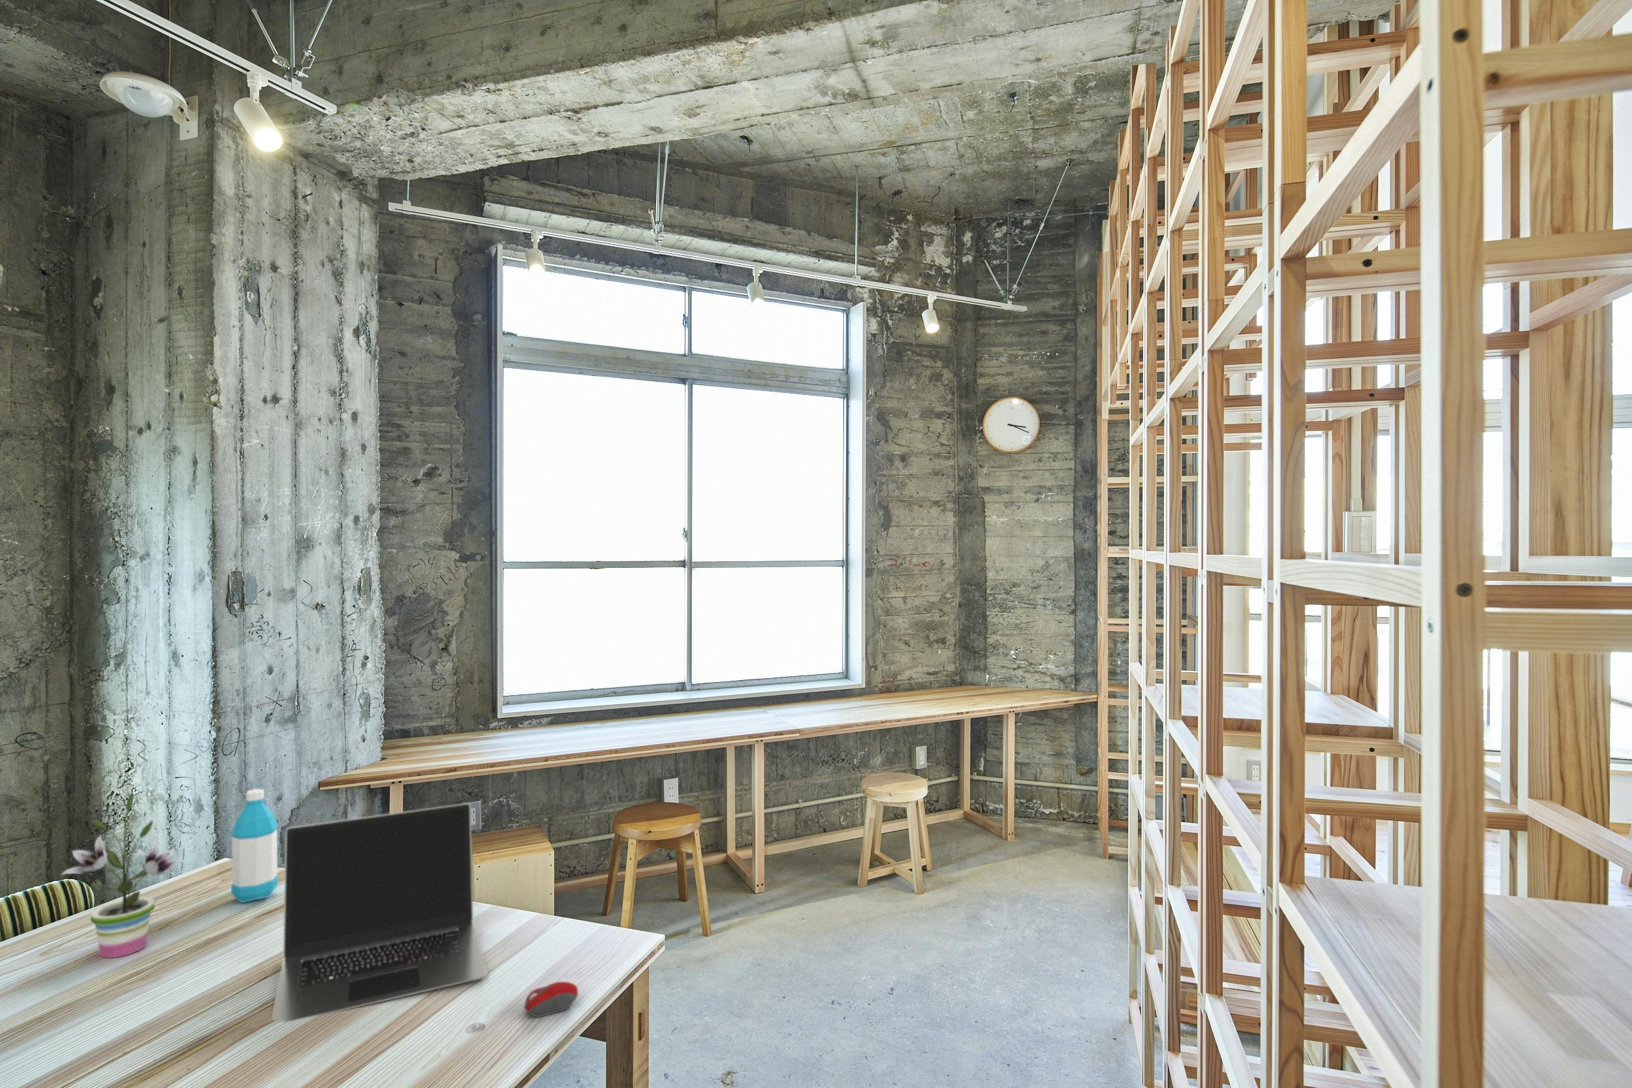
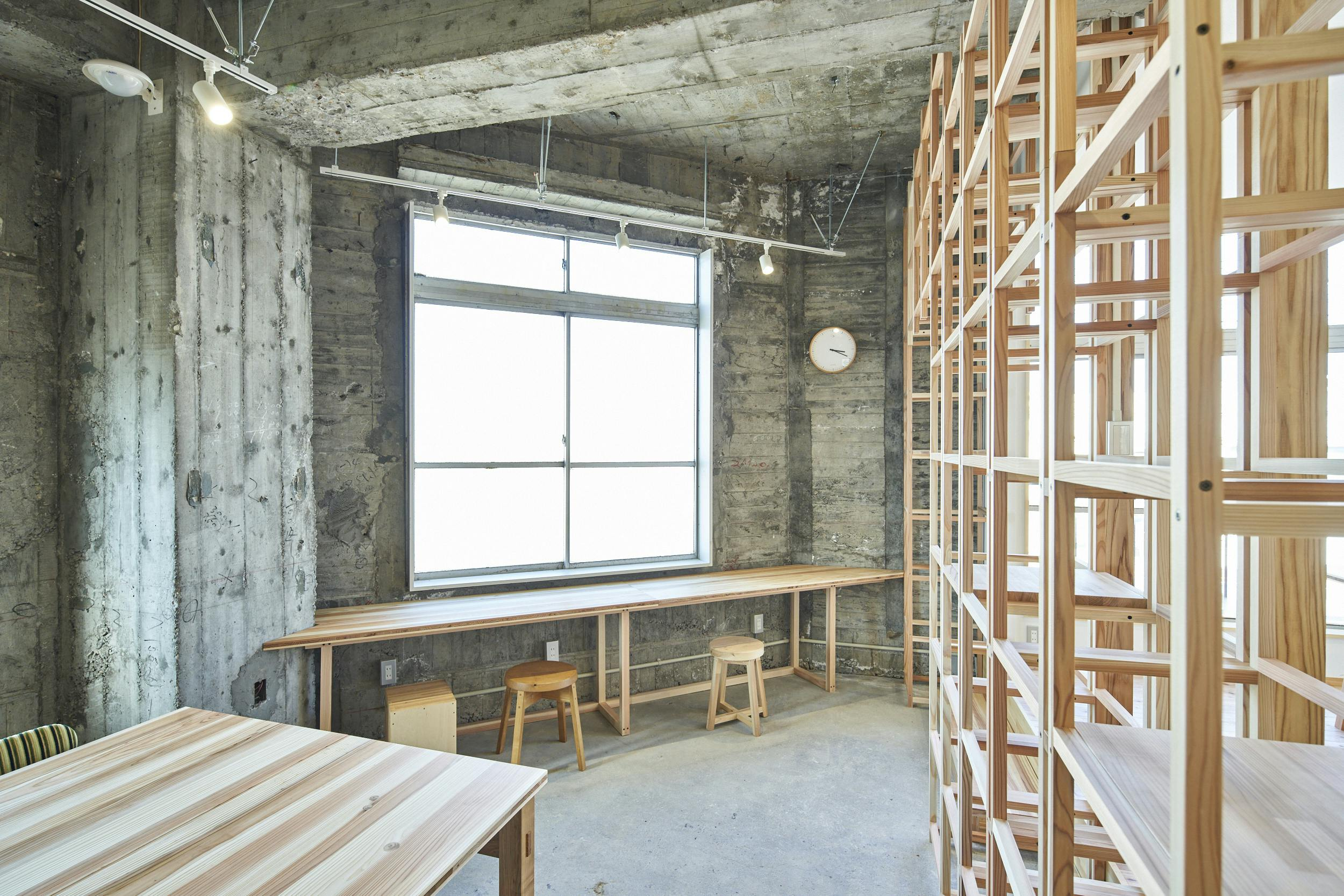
- water bottle (255, 844)
- computer mouse (551, 996)
- potted plant (125, 877)
- laptop (384, 900)
